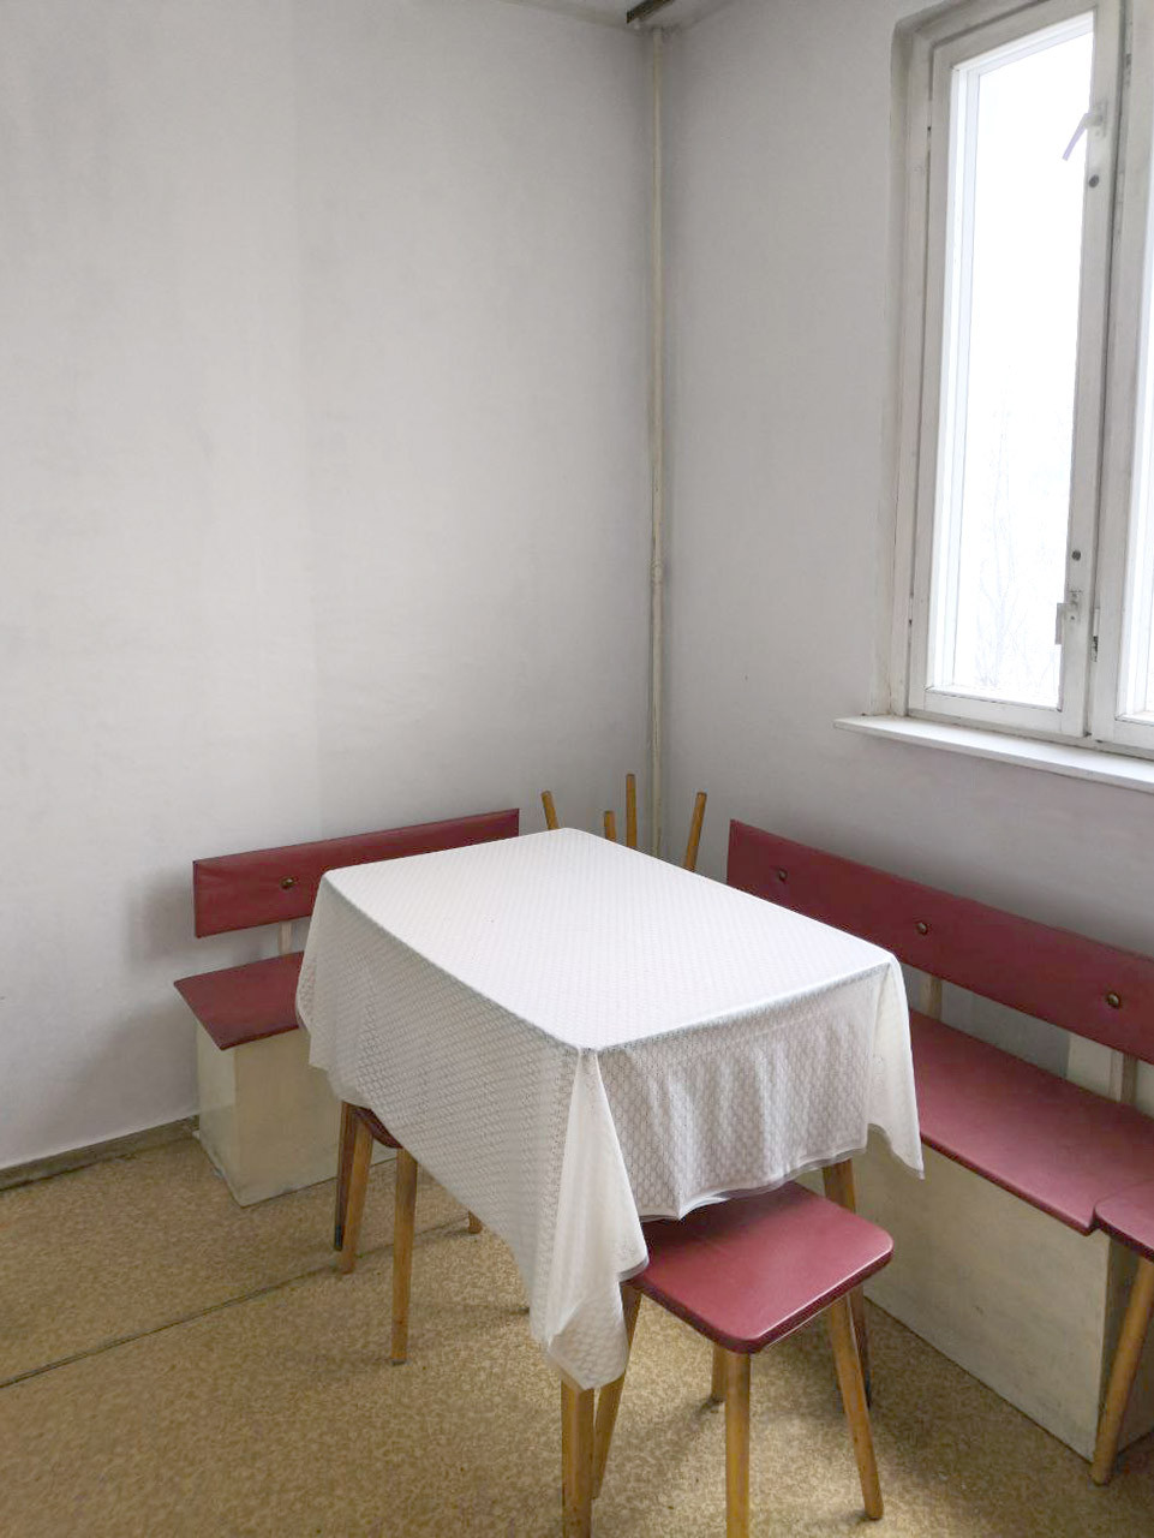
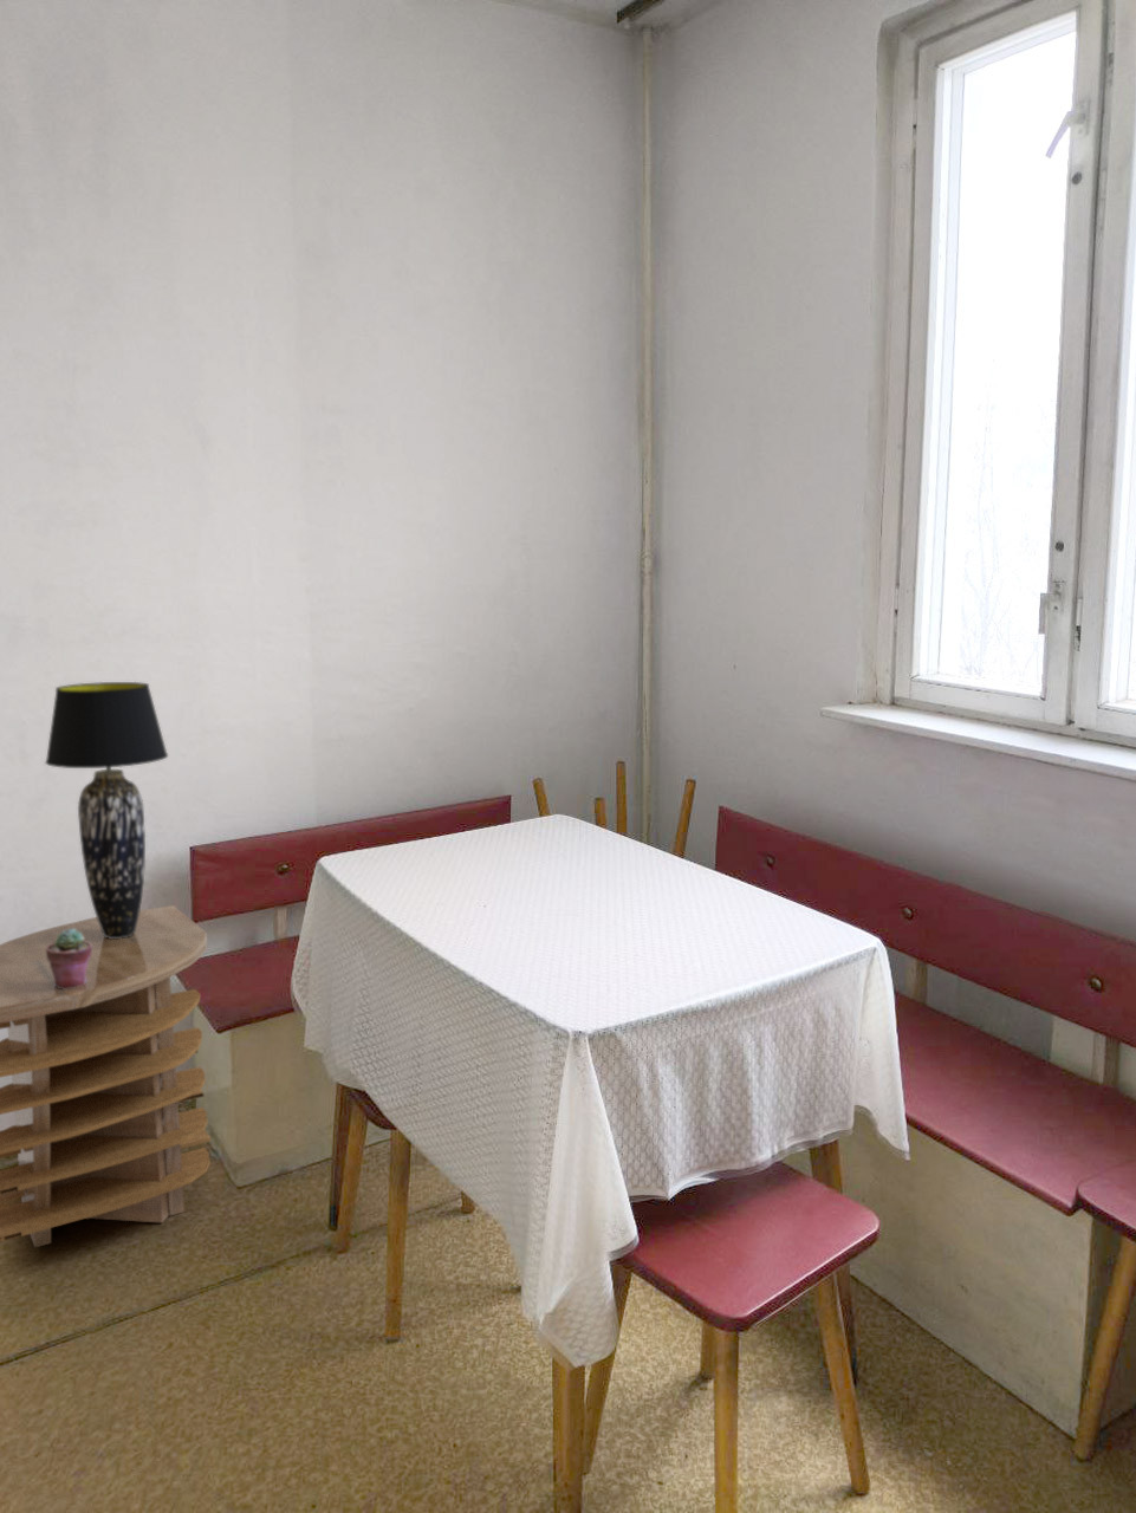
+ side table (95, 1085)
+ table lamp (111, 811)
+ potted succulent (68, 955)
